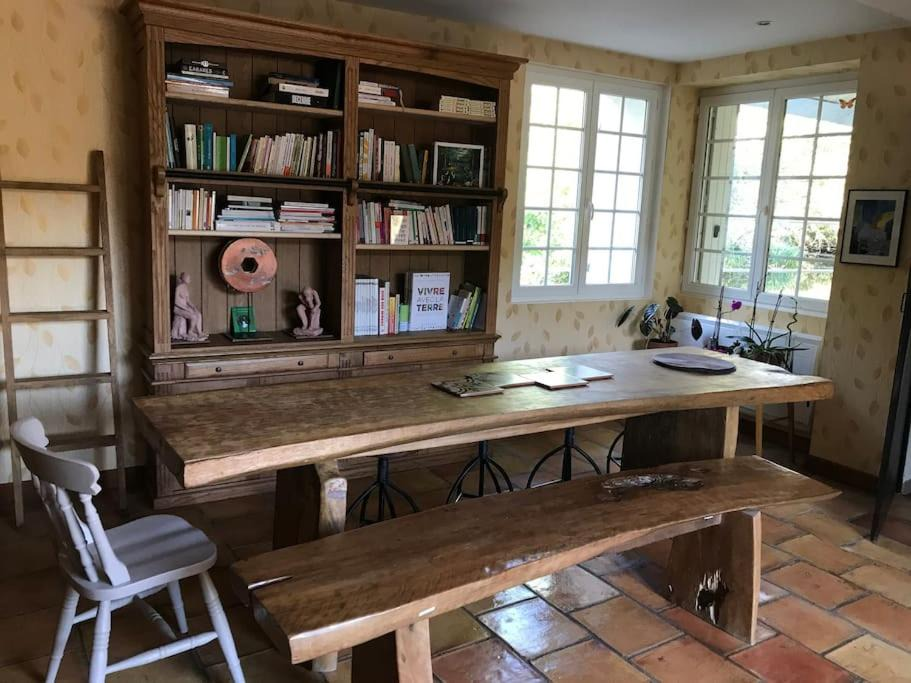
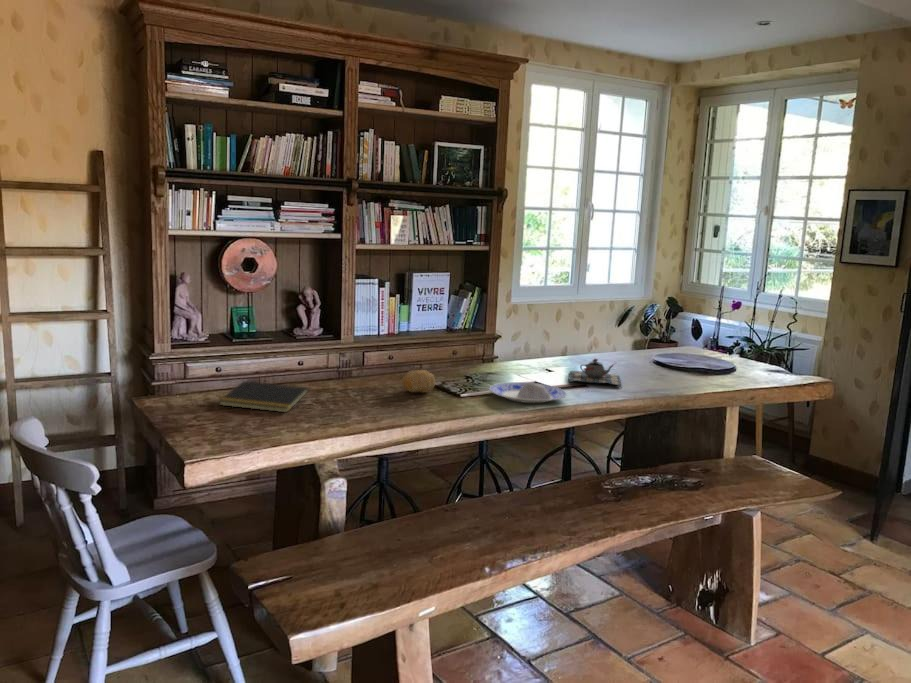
+ plate (527, 390)
+ teapot (595, 369)
+ notepad (264, 396)
+ fruit (419, 380)
